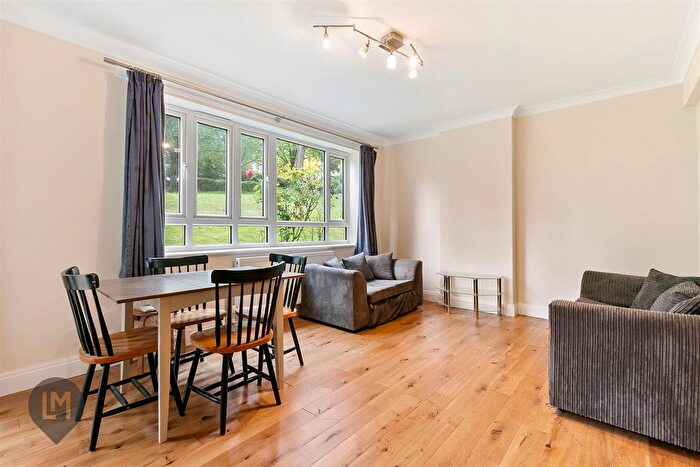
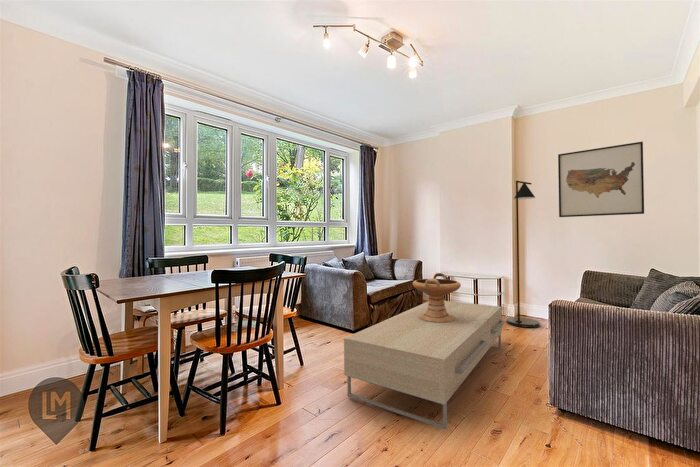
+ coffee table (439, 344)
+ floor lamp (518, 252)
+ wall art (598, 182)
+ decorative bowl (436, 296)
